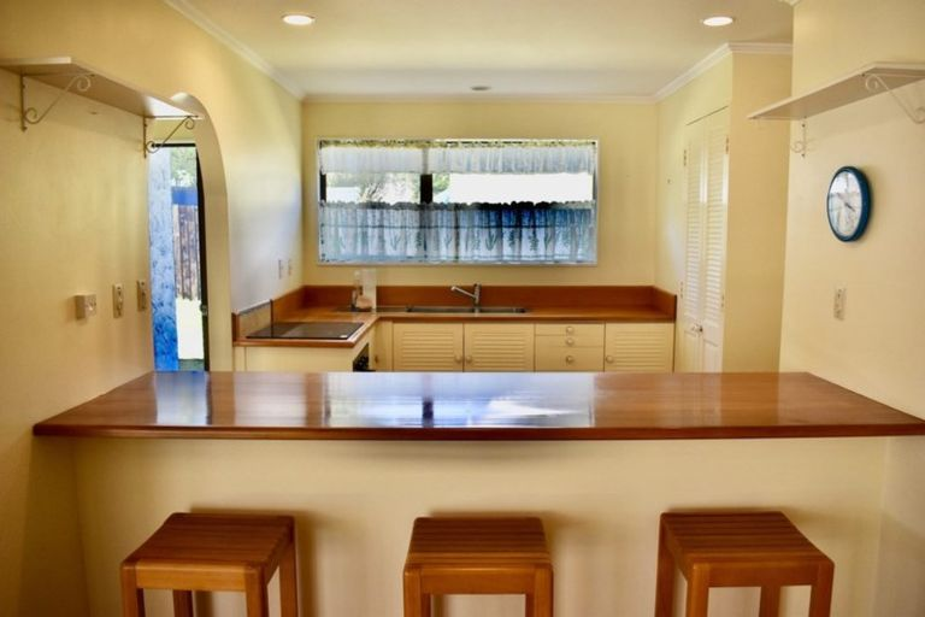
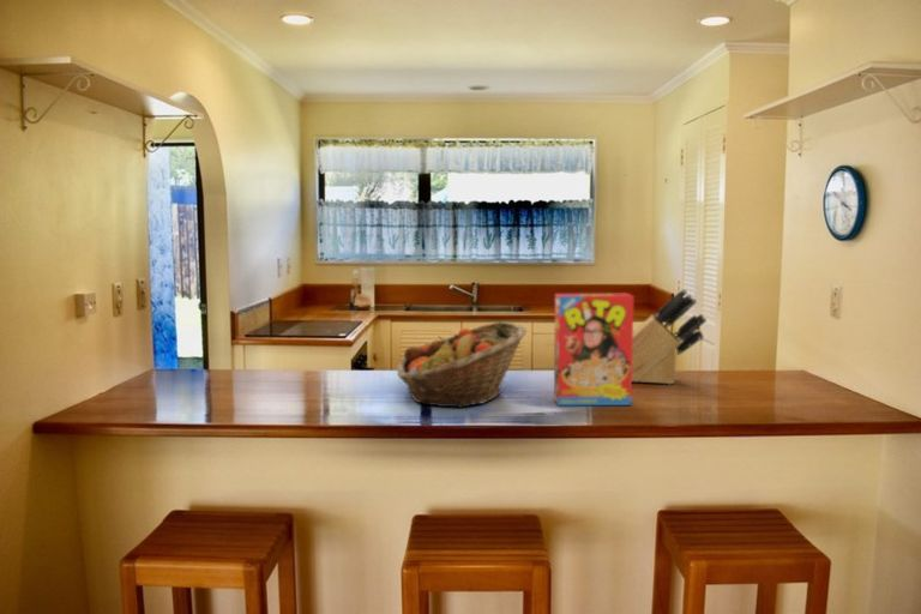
+ knife block (649, 335)
+ cereal box (592, 348)
+ fruit basket (460, 360)
